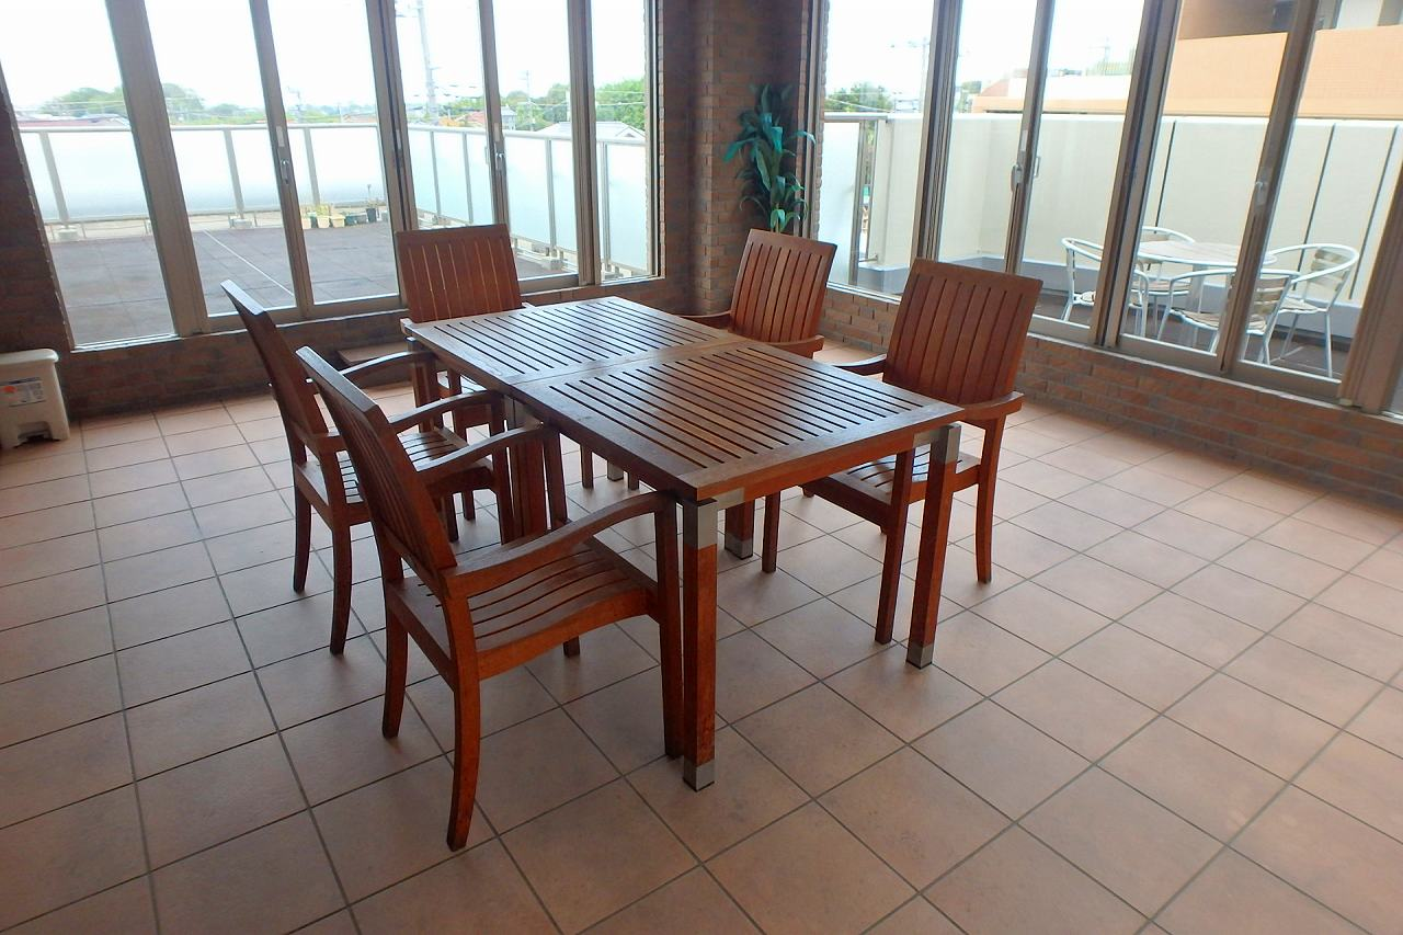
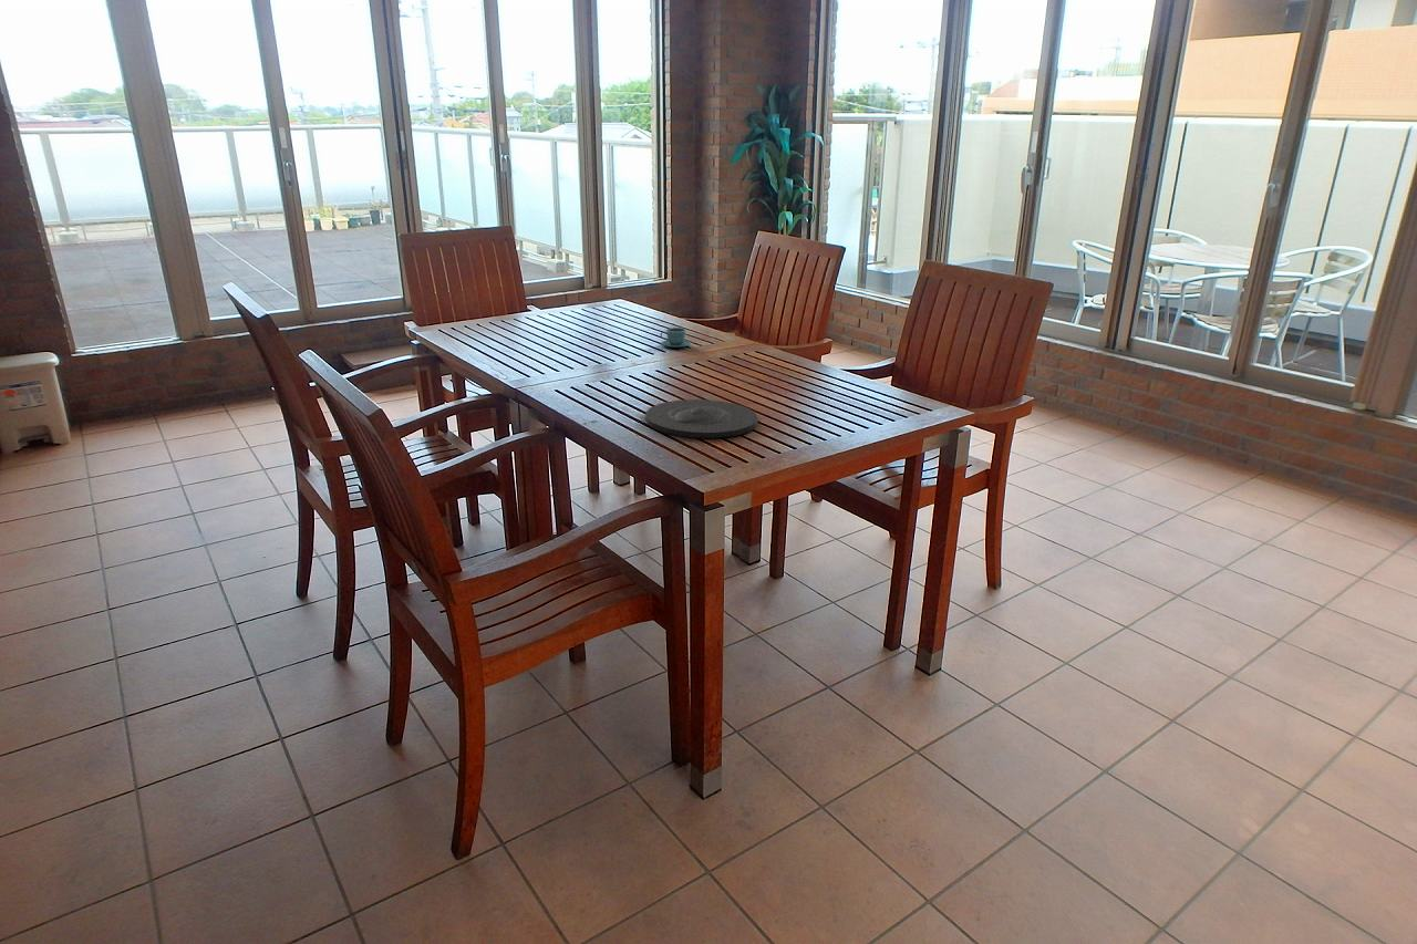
+ teacup (675, 338)
+ plate (701, 414)
